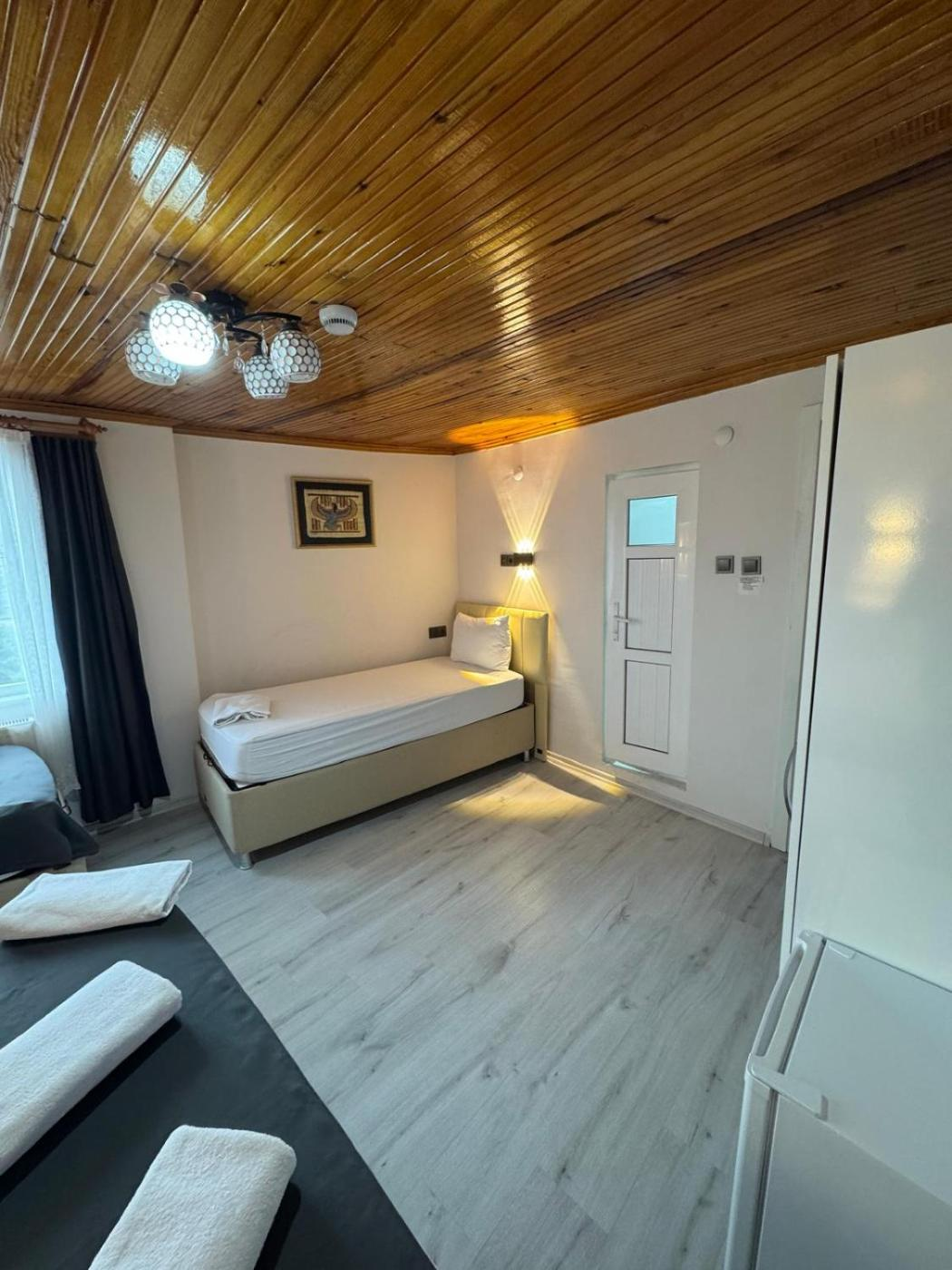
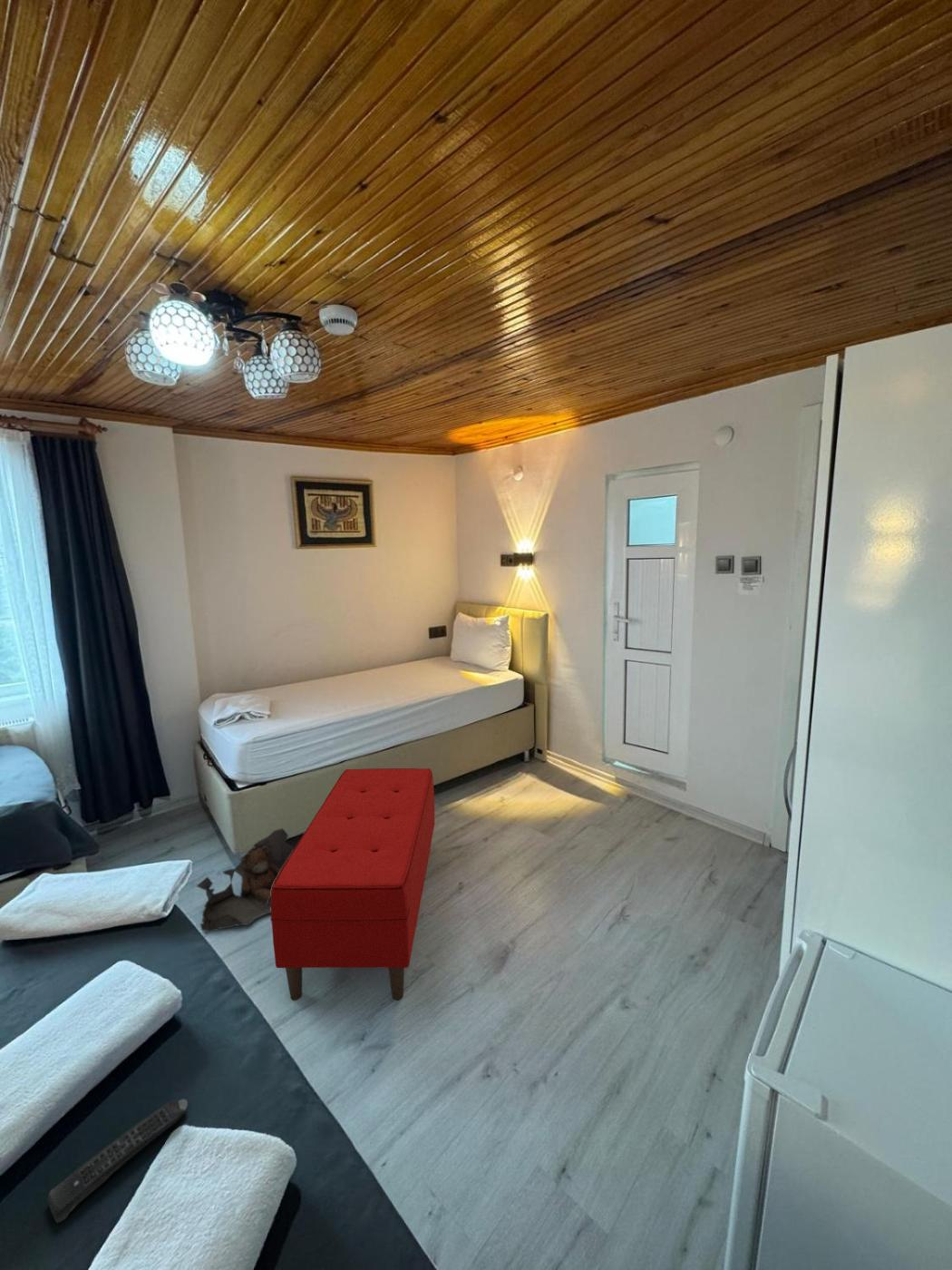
+ bag (252, 874)
+ remote control (124, 1149)
+ bench (370, 864)
